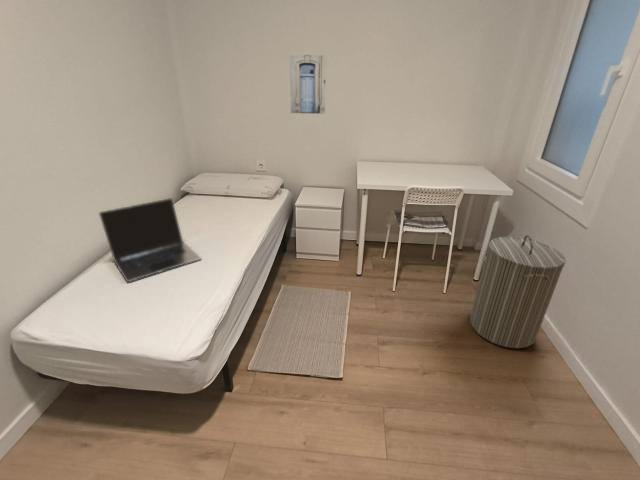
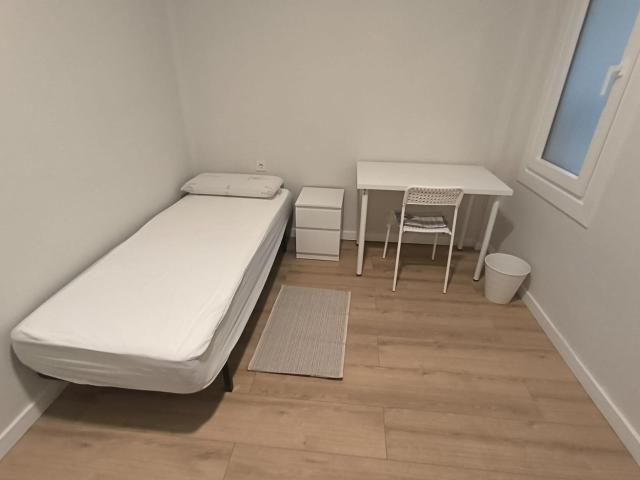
- laptop (151, 236)
- laundry hamper (514, 285)
- wall art (307, 85)
